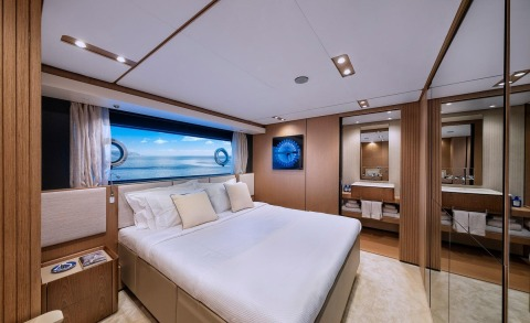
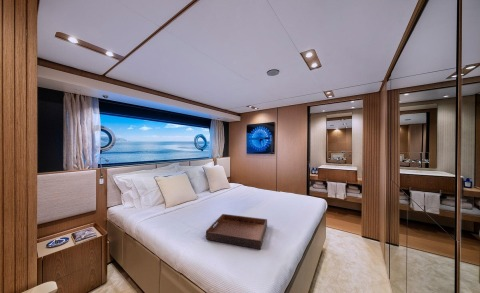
+ serving tray (238, 228)
